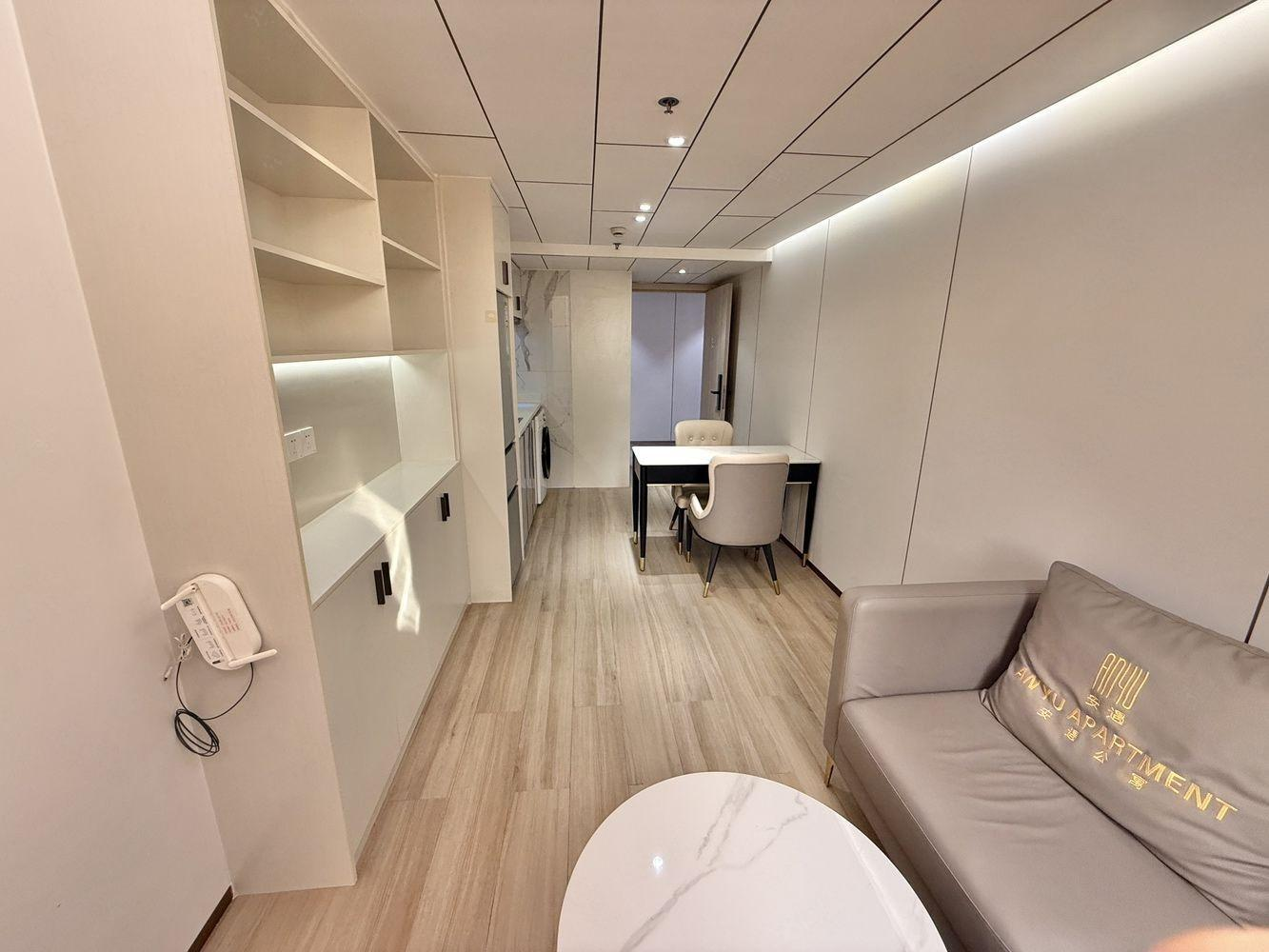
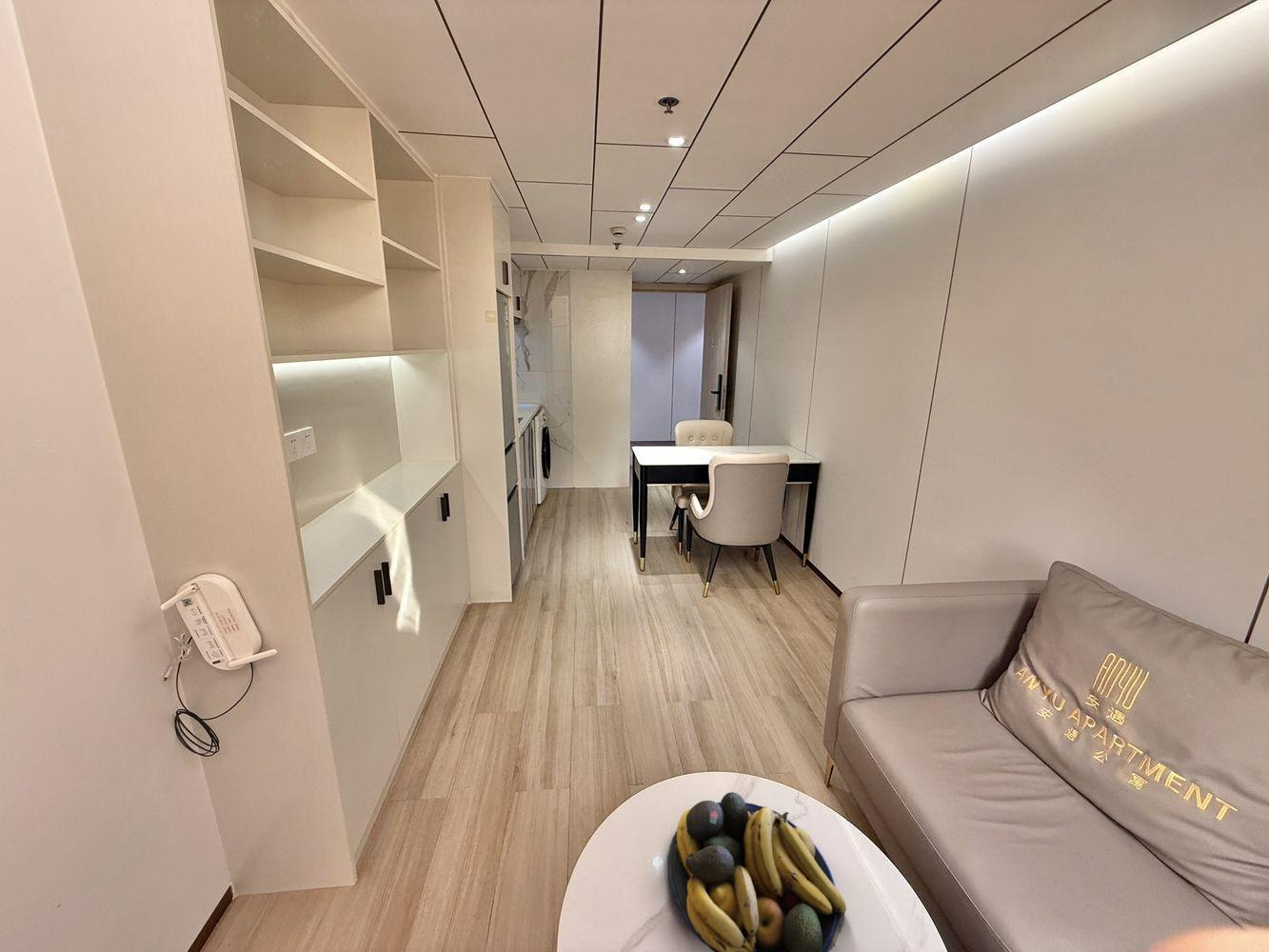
+ fruit bowl (753, 852)
